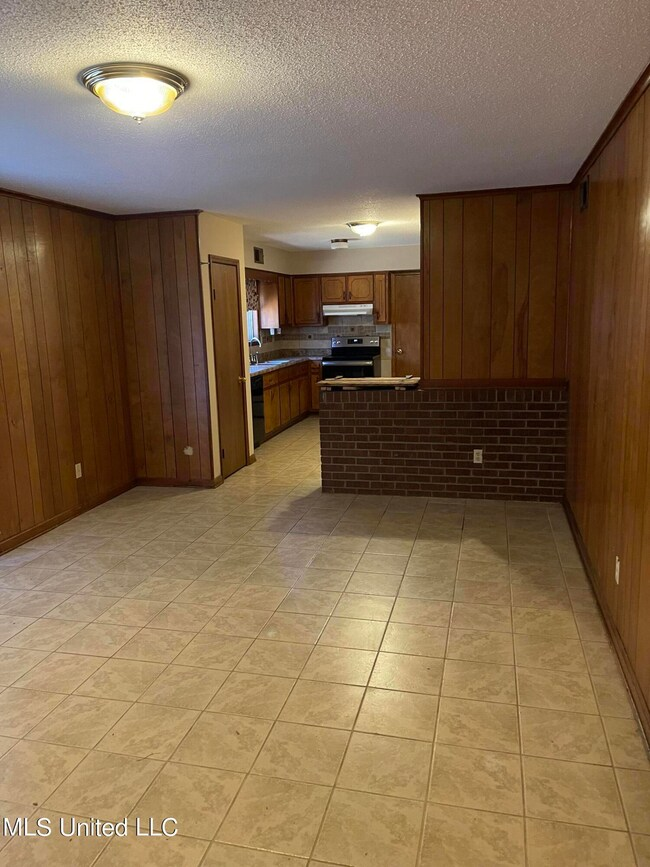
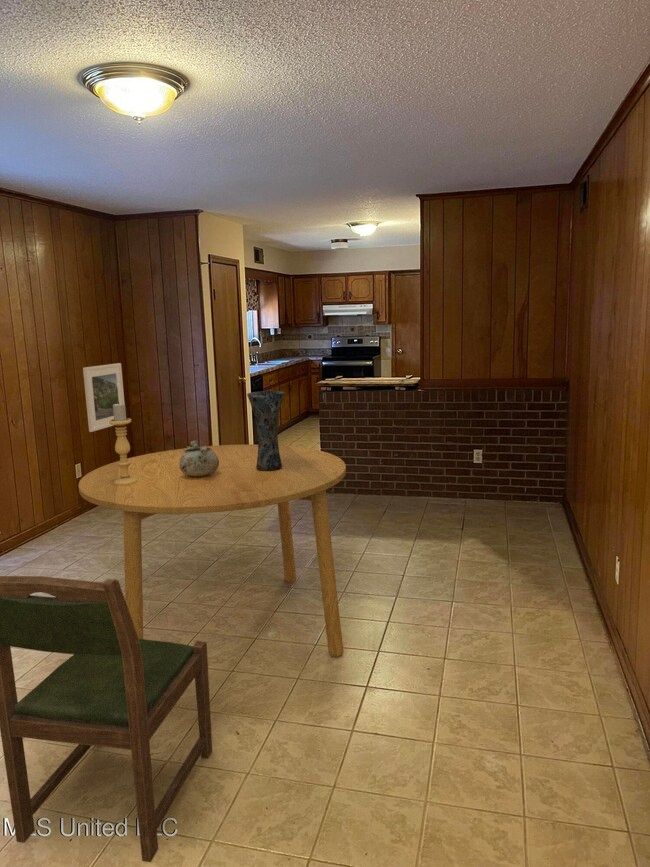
+ candle holder (122, 442)
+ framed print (105, 396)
+ decorative bowl (198, 458)
+ dining chair (105, 676)
+ vase (267, 430)
+ dining table (221, 511)
